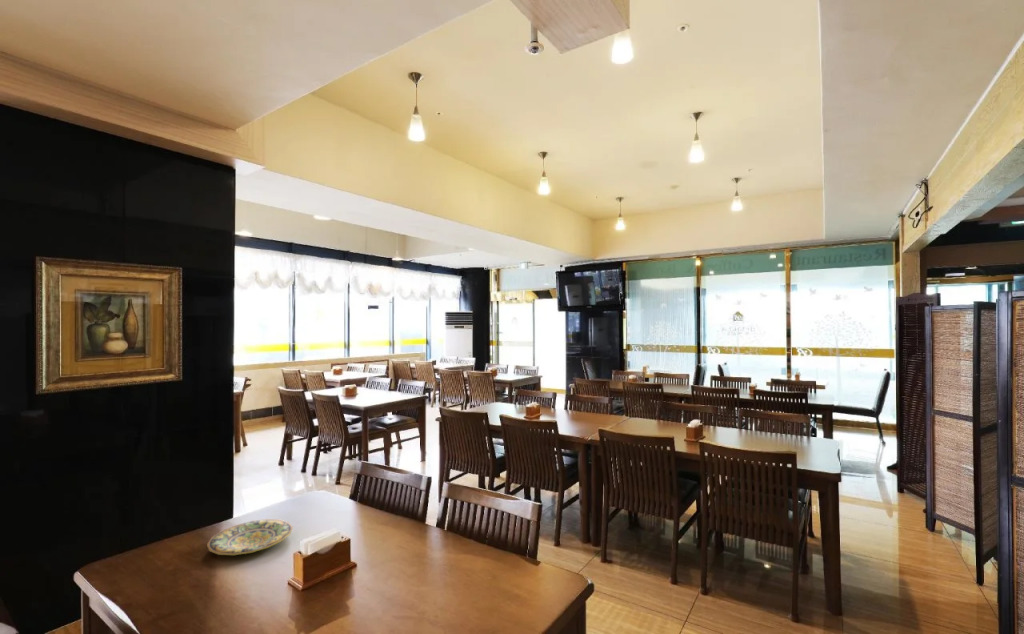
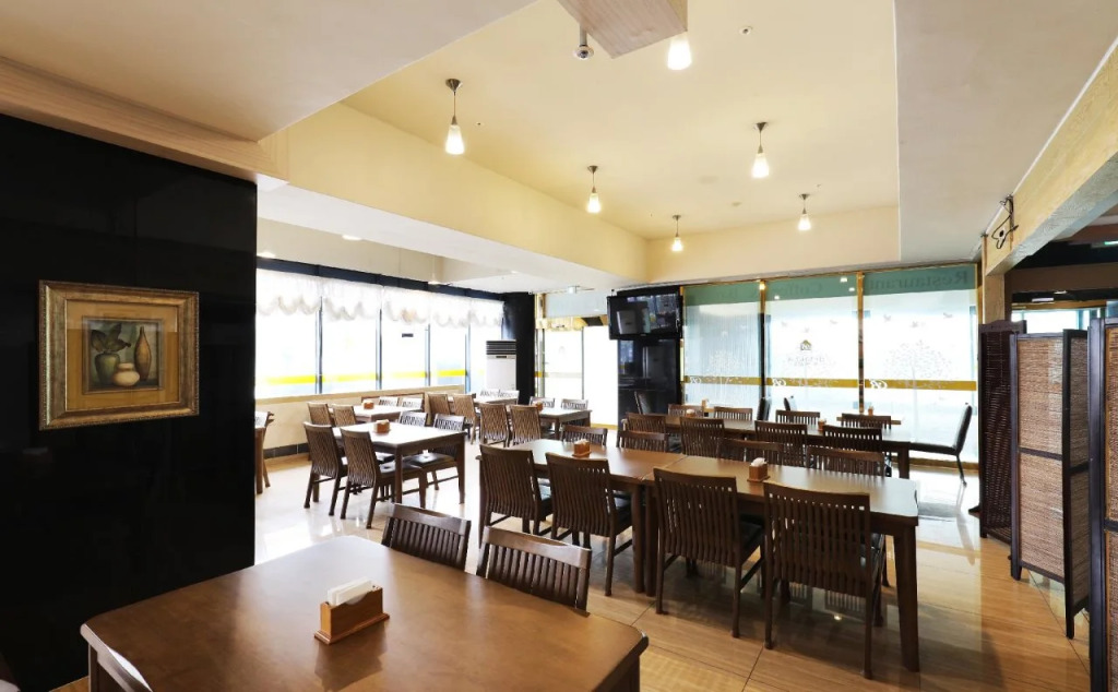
- plate (251, 539)
